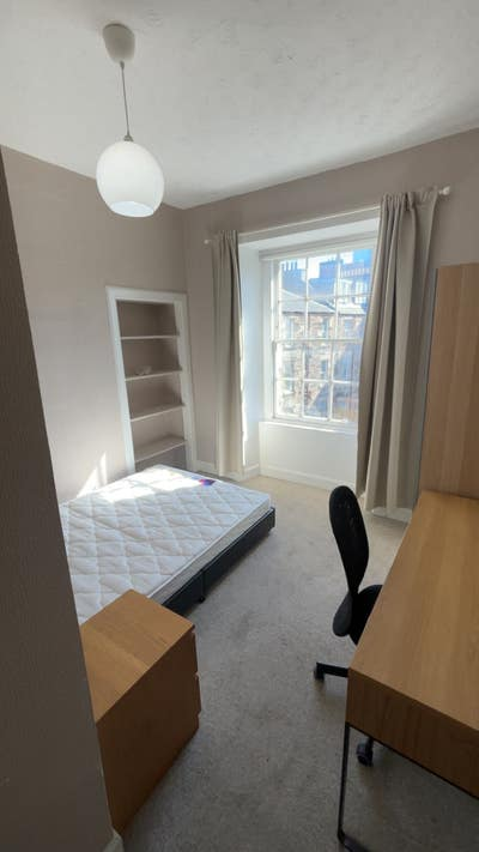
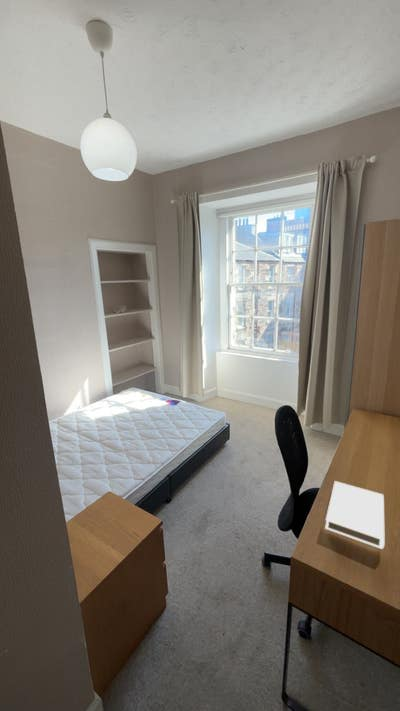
+ book (356, 510)
